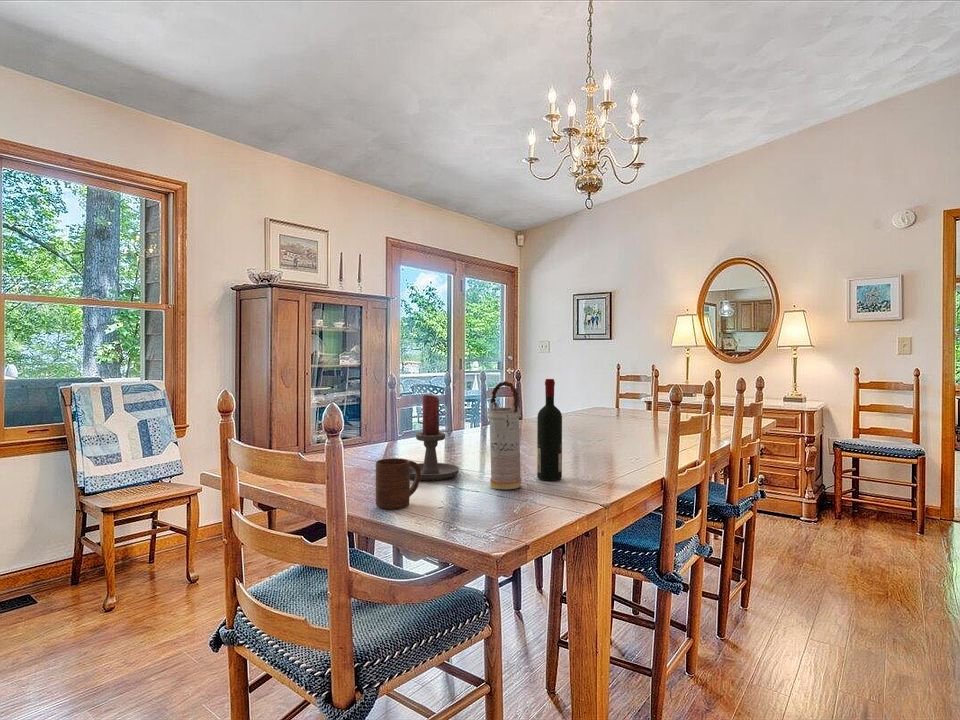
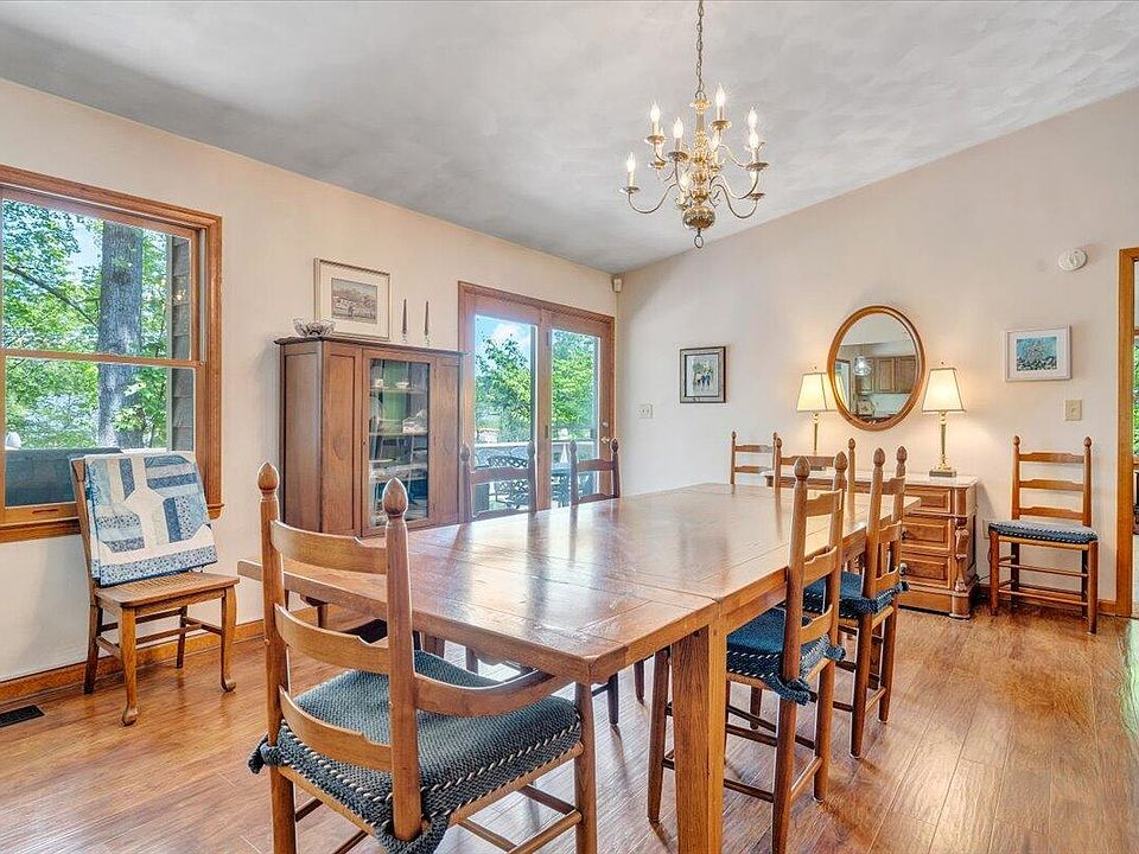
- candle holder (423, 435)
- cup (396, 482)
- vase (504, 433)
- alcohol (549, 428)
